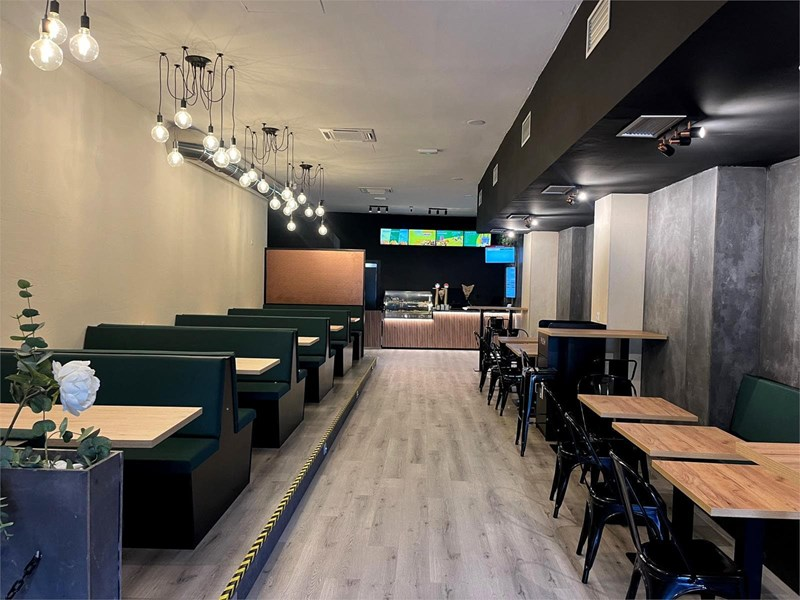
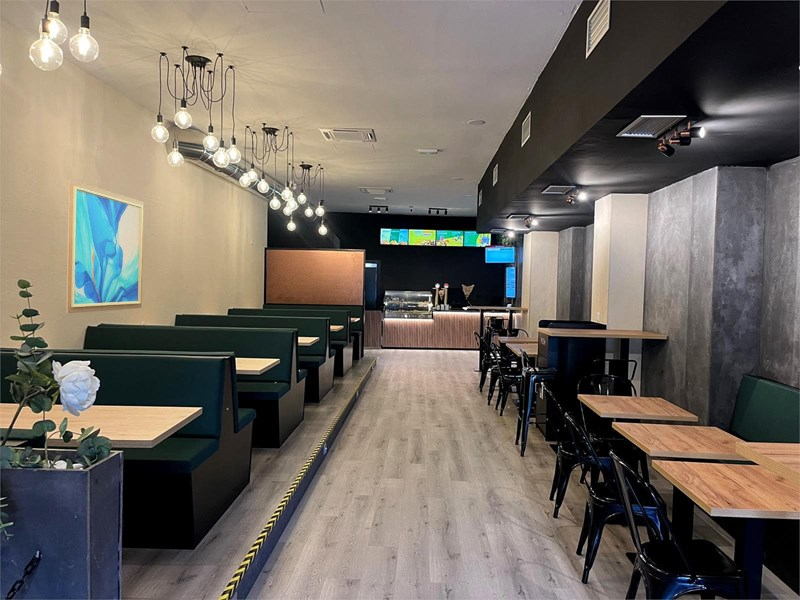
+ wall art (110, 251)
